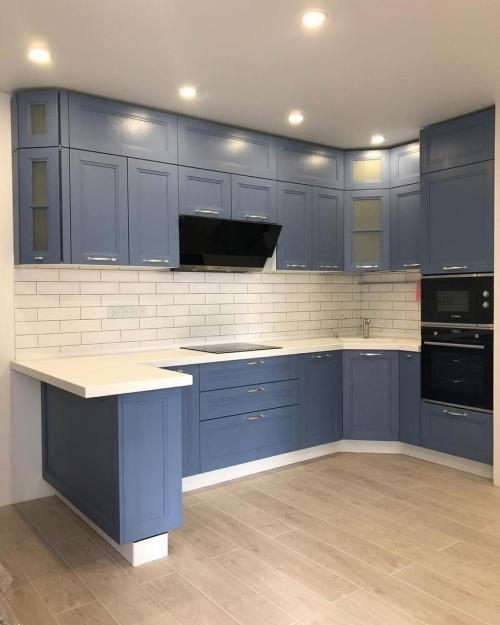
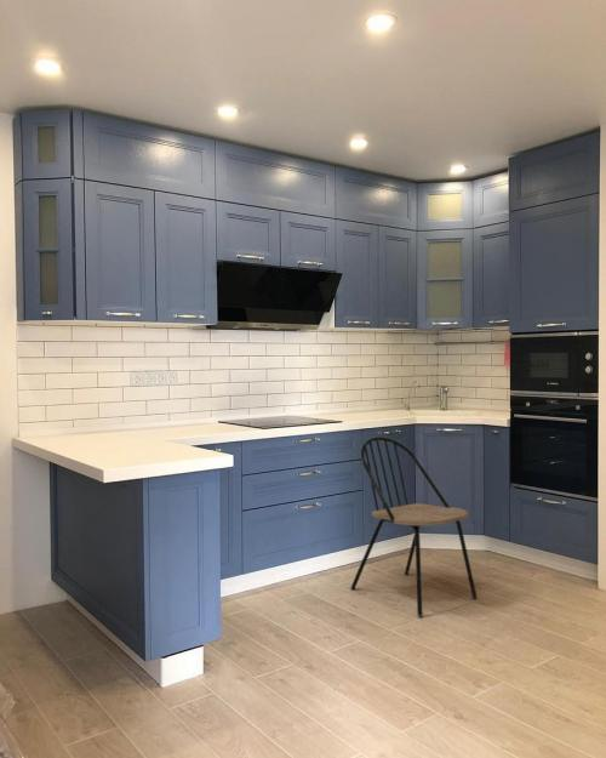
+ dining chair (412, 517)
